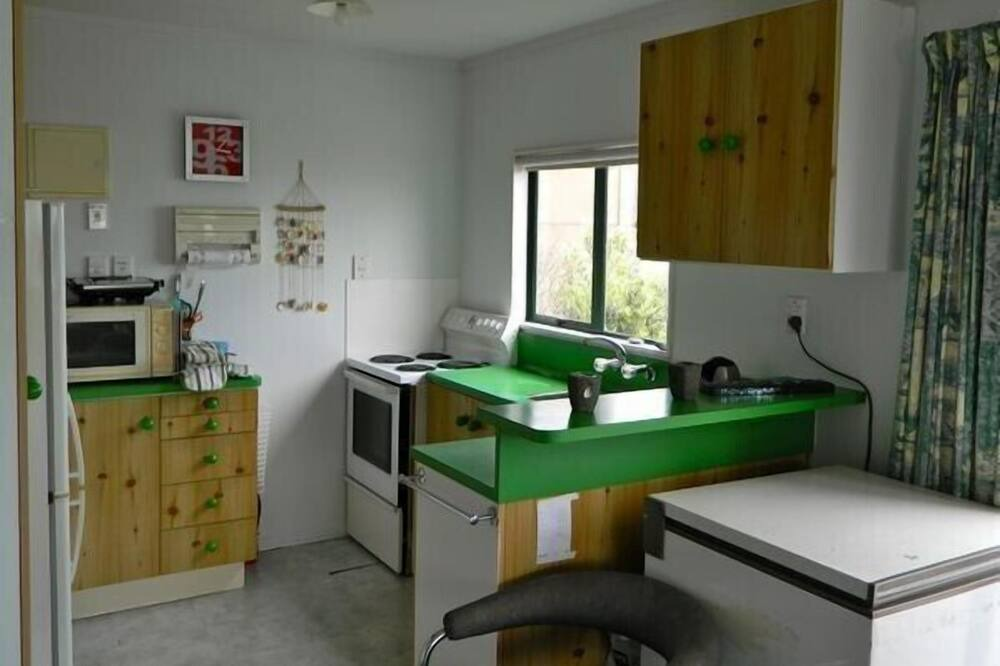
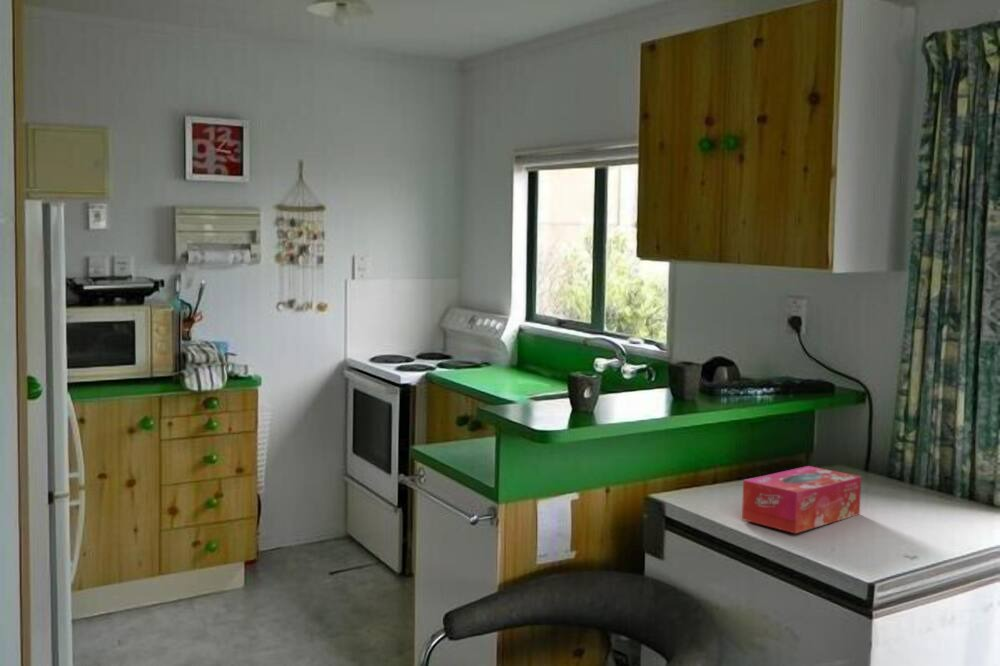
+ tissue box (802, 497)
